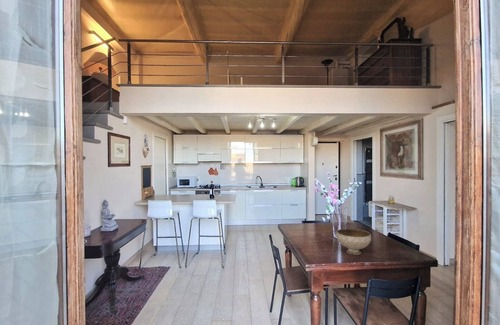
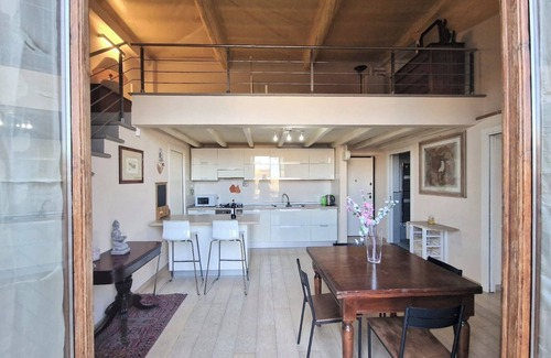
- bowl (353, 242)
